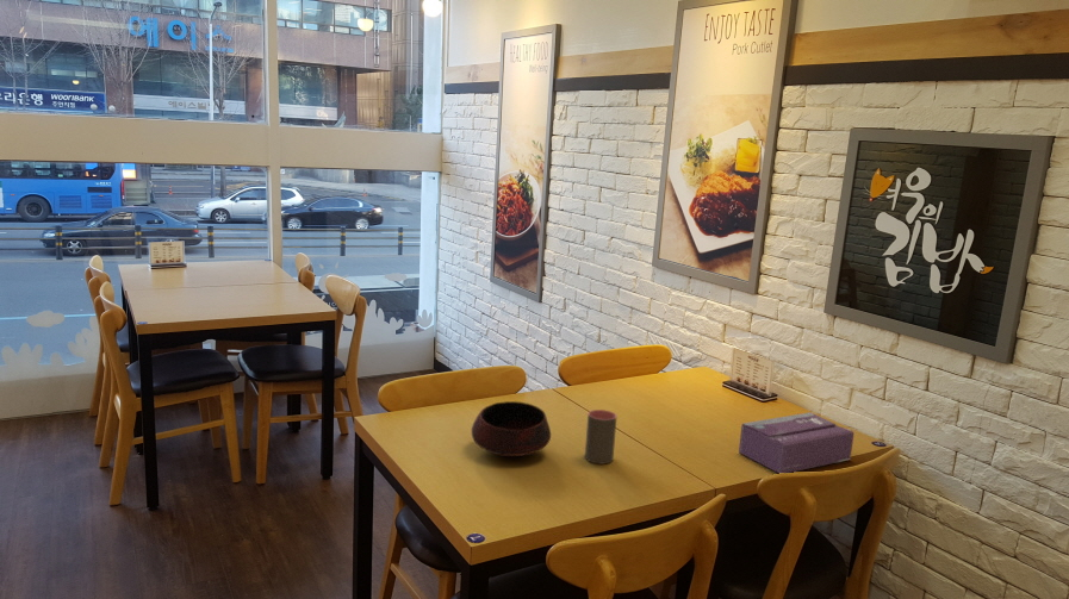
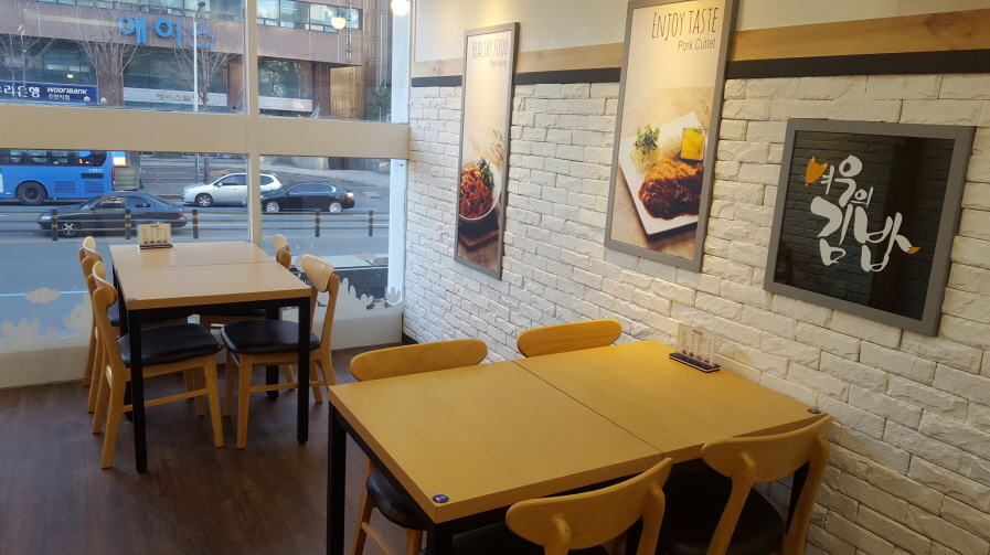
- cup (599, 436)
- tissue box (796, 441)
- bowl (511, 430)
